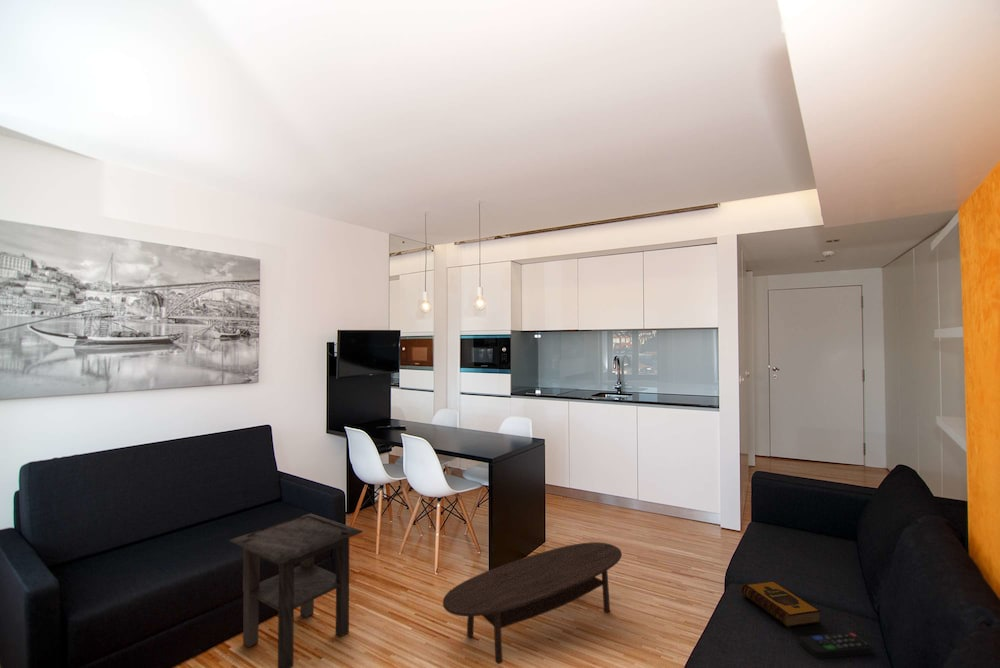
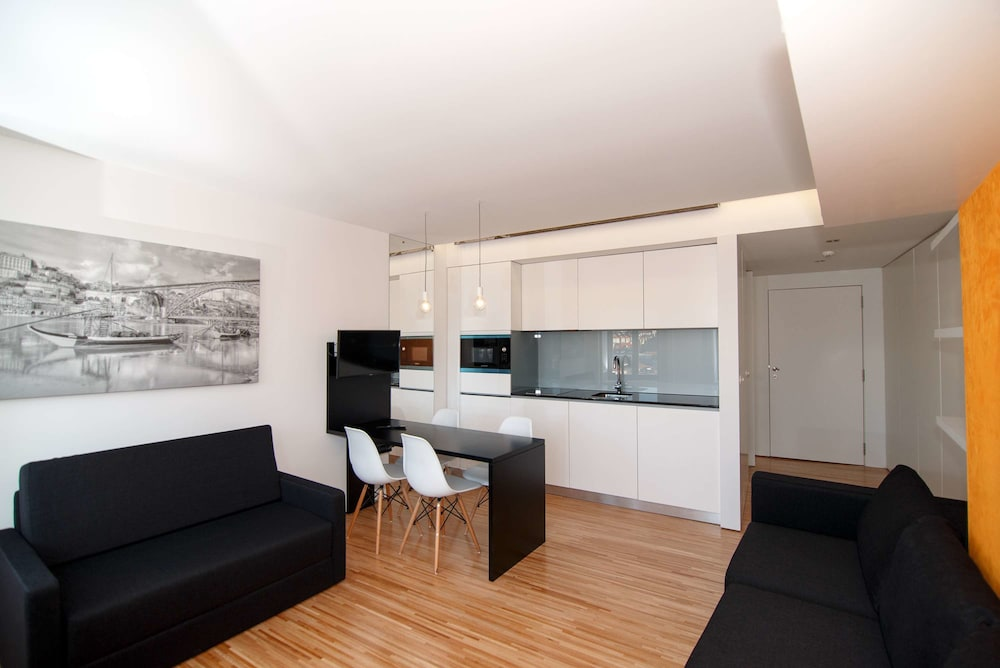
- side table (297, 585)
- hardback book (778, 602)
- remote control (835, 644)
- coffee table (541, 597)
